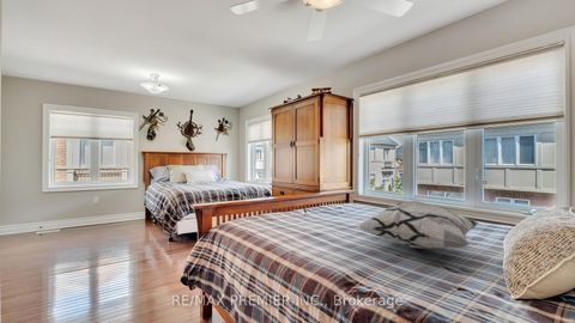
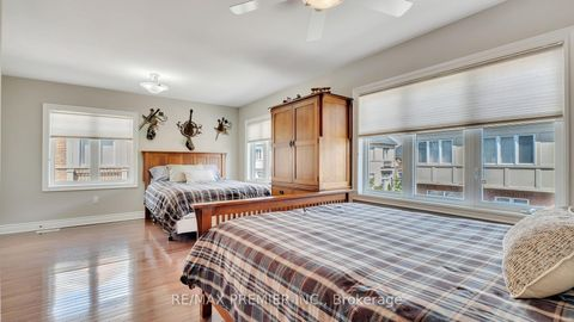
- decorative pillow (419, 224)
